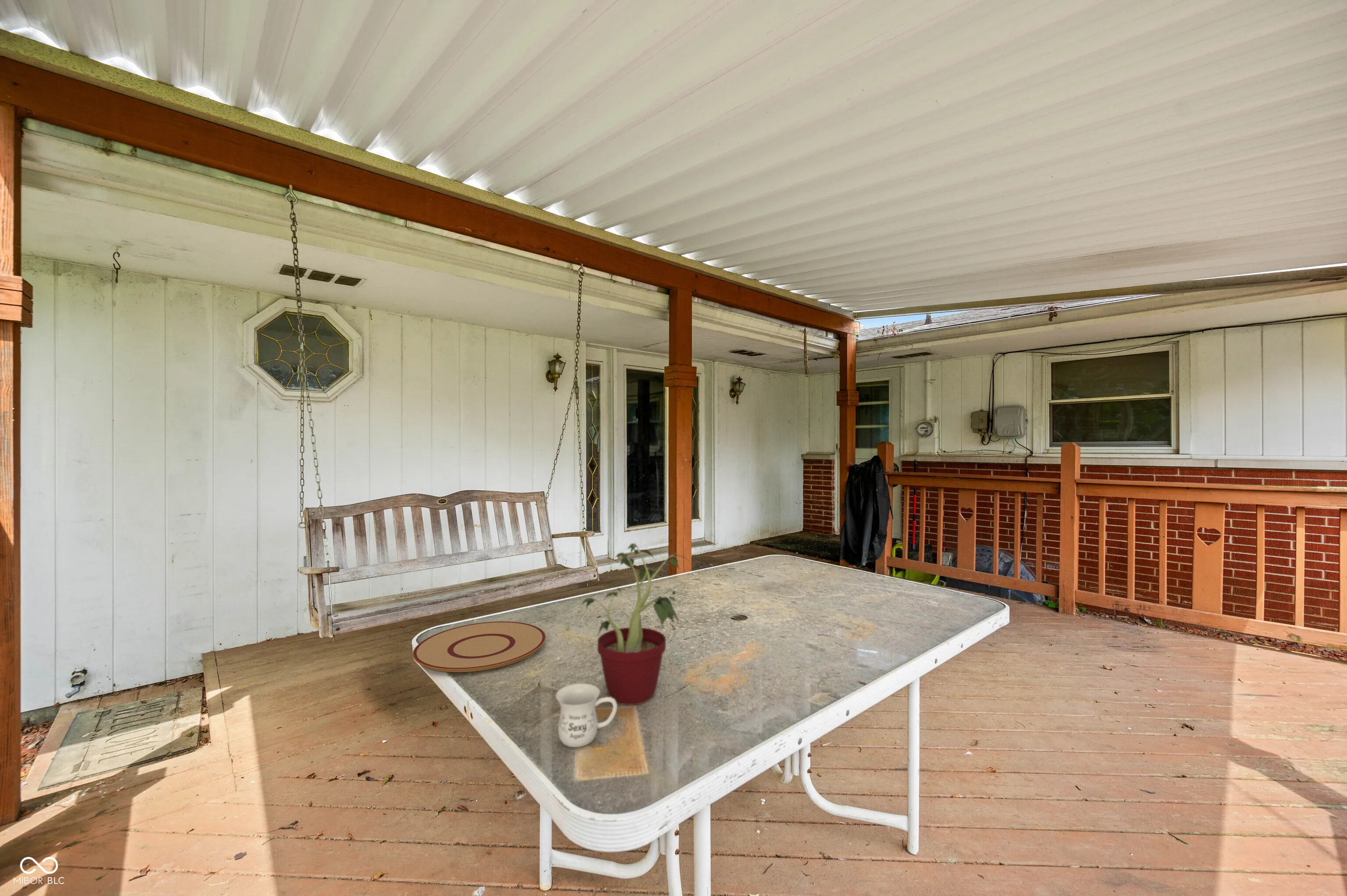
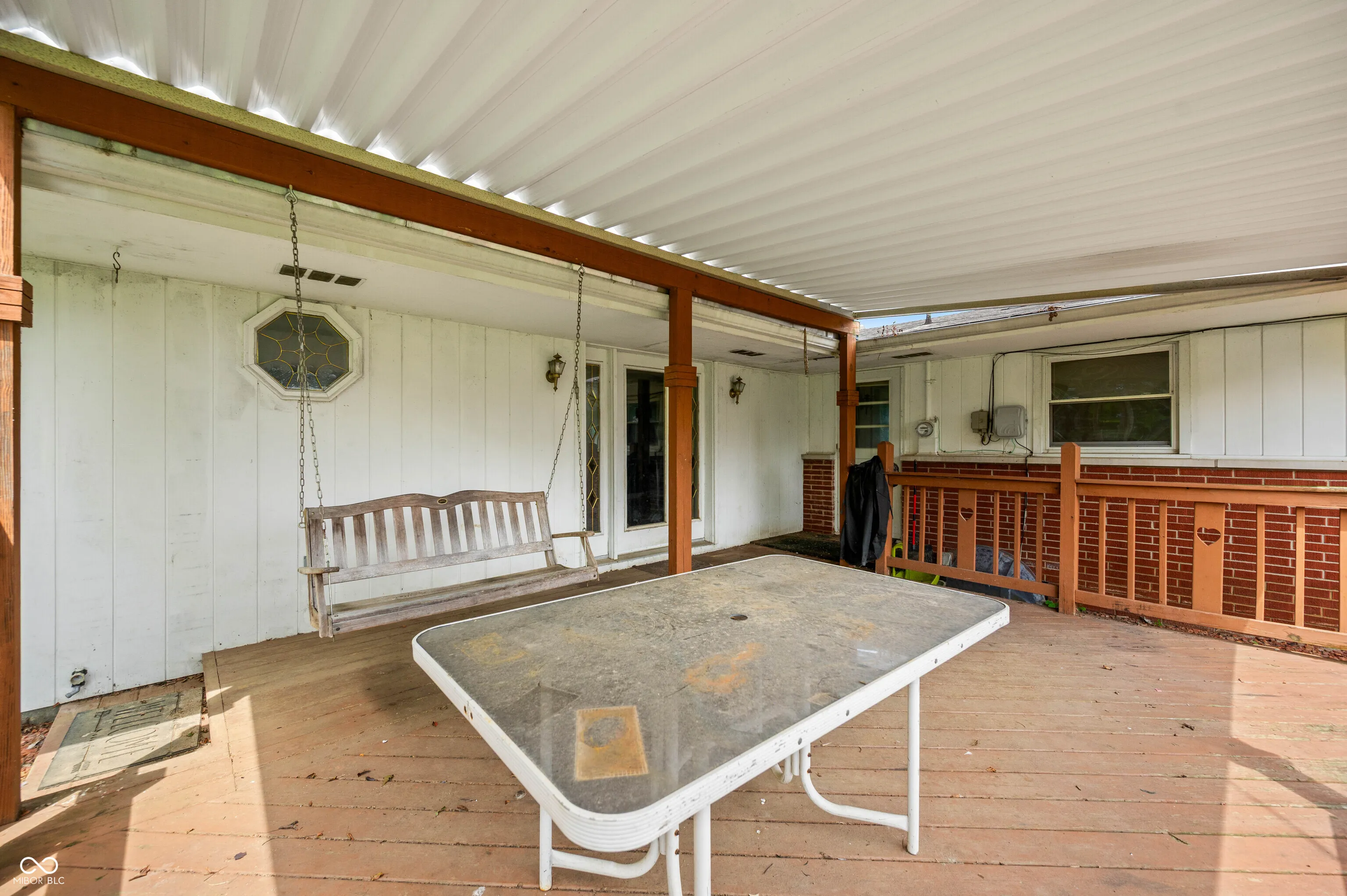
- potted plant (638, 612)
- mug (587, 715)
- plate (482, 646)
